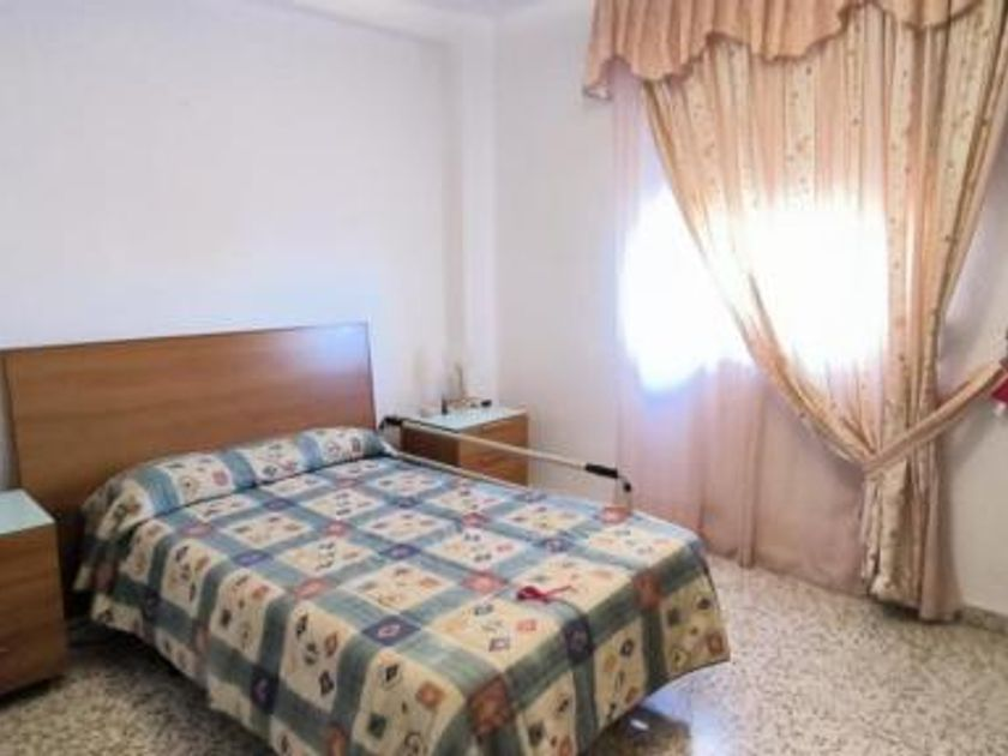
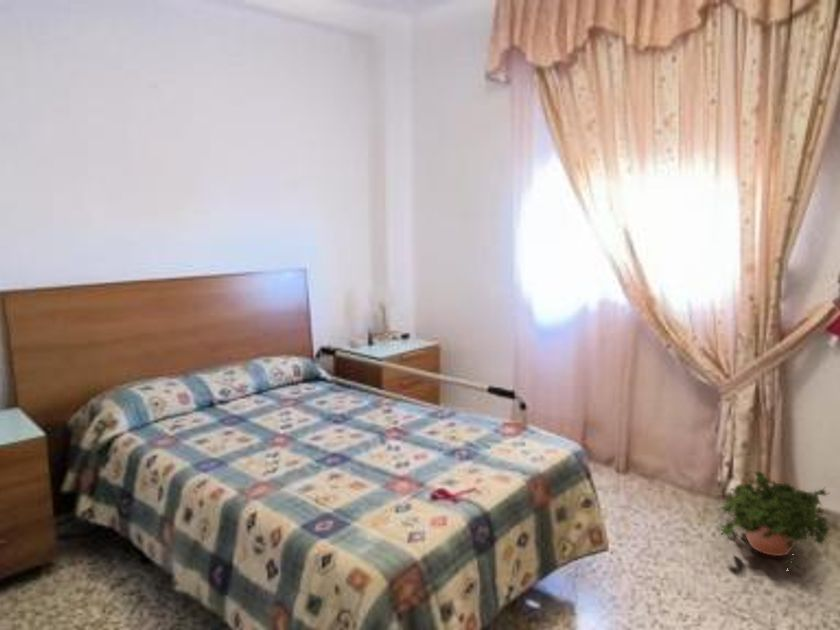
+ potted plant (771, 514)
